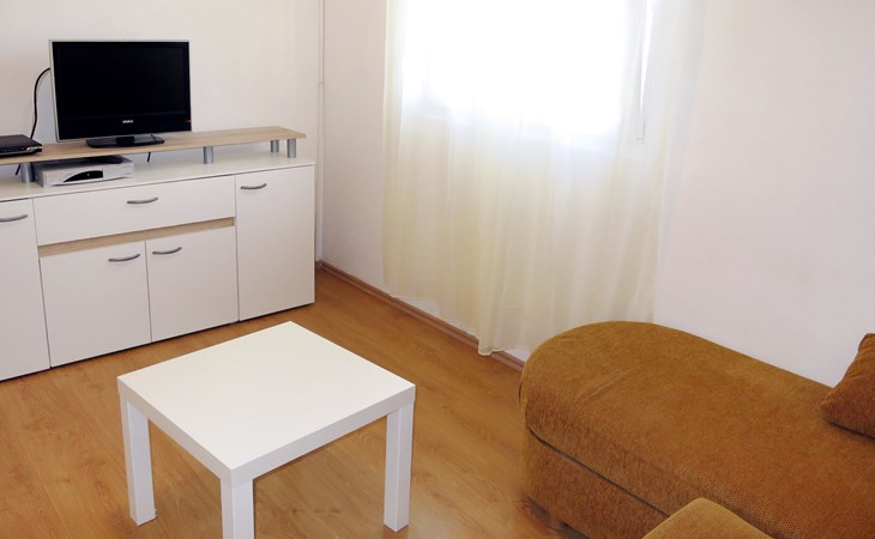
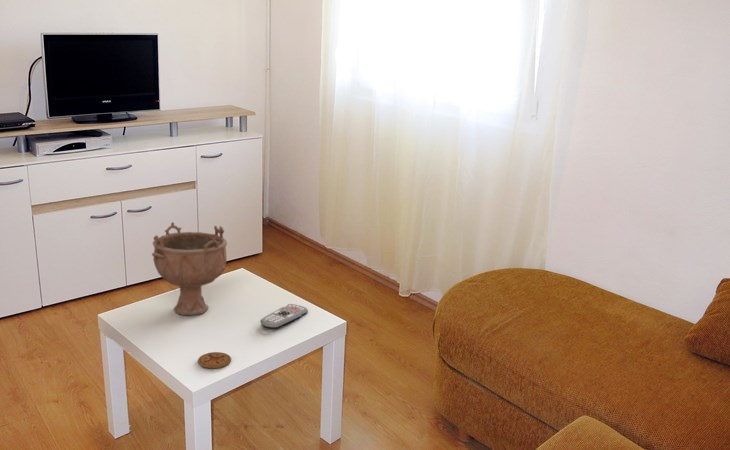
+ decorative bowl (191, 270)
+ coaster (214, 360)
+ remote control (283, 316)
